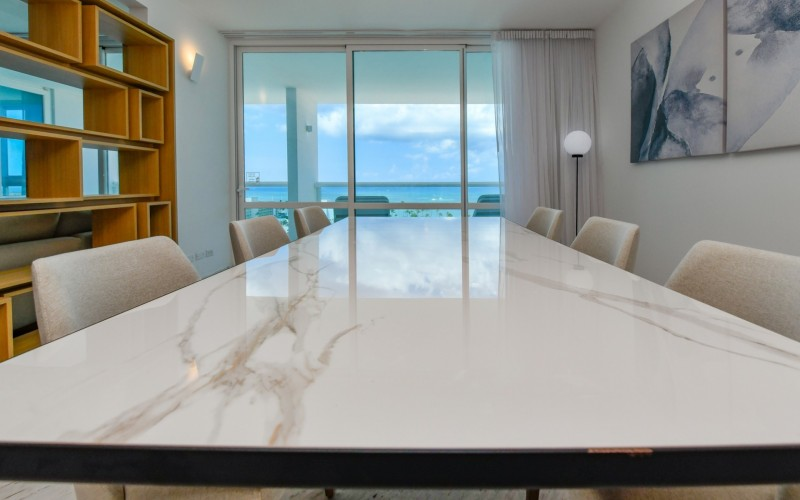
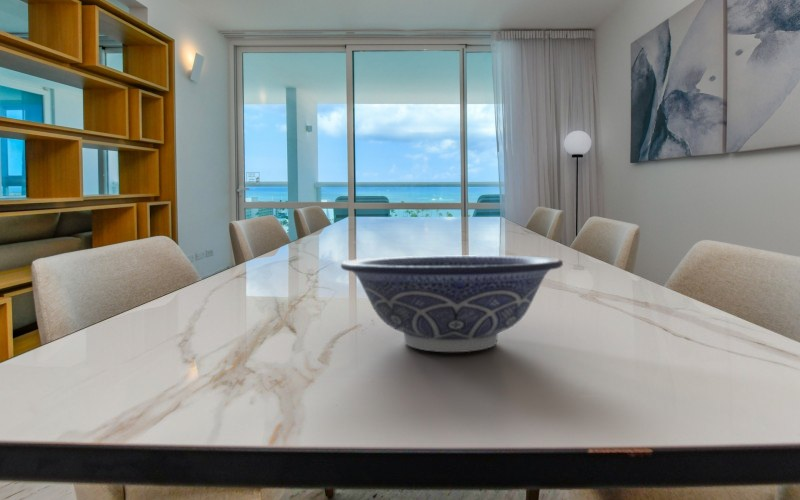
+ decorative bowl (449, 301)
